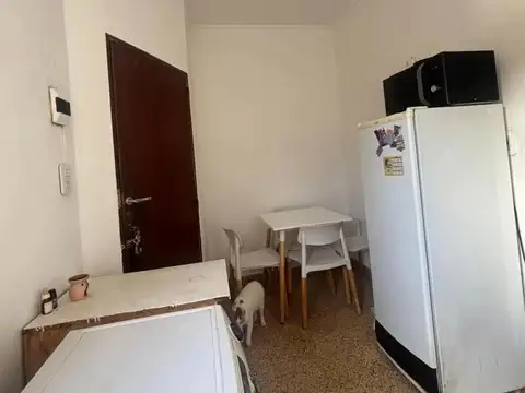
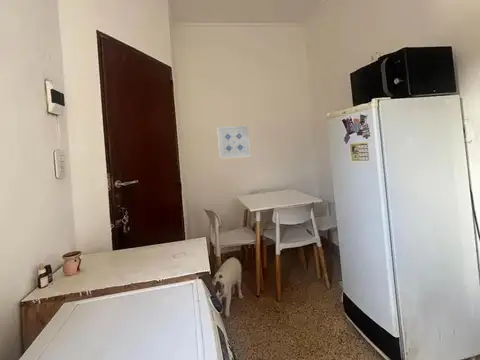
+ wall art (233, 141)
